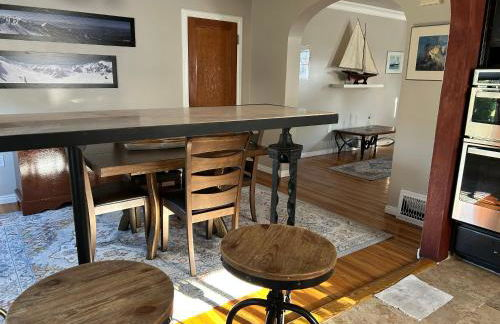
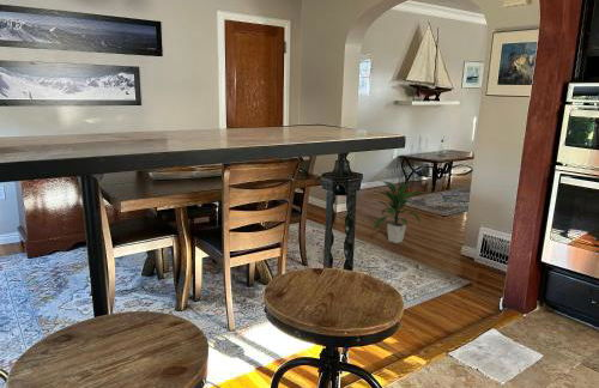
+ indoor plant (394, 208)
